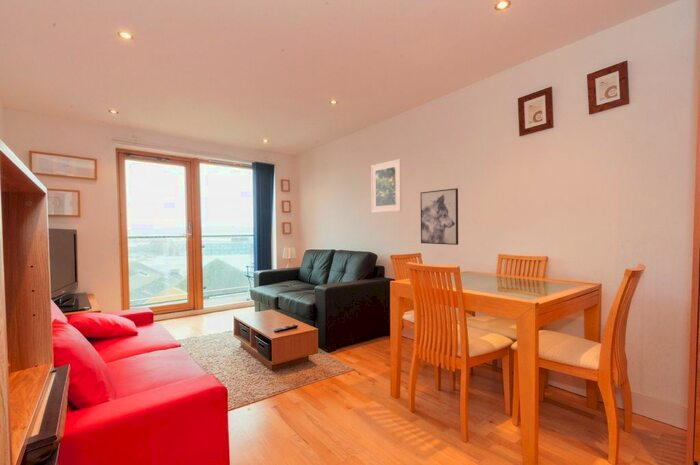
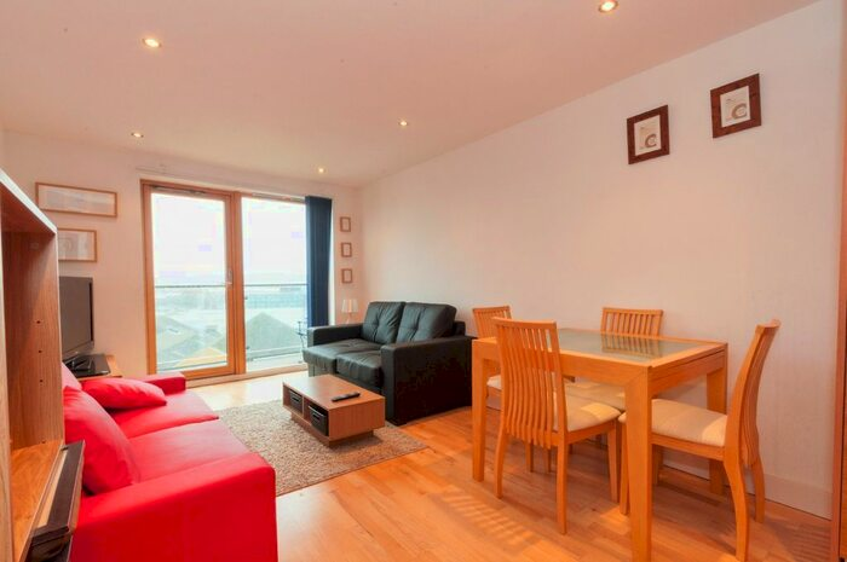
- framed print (385, 187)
- wall art (438, 217)
